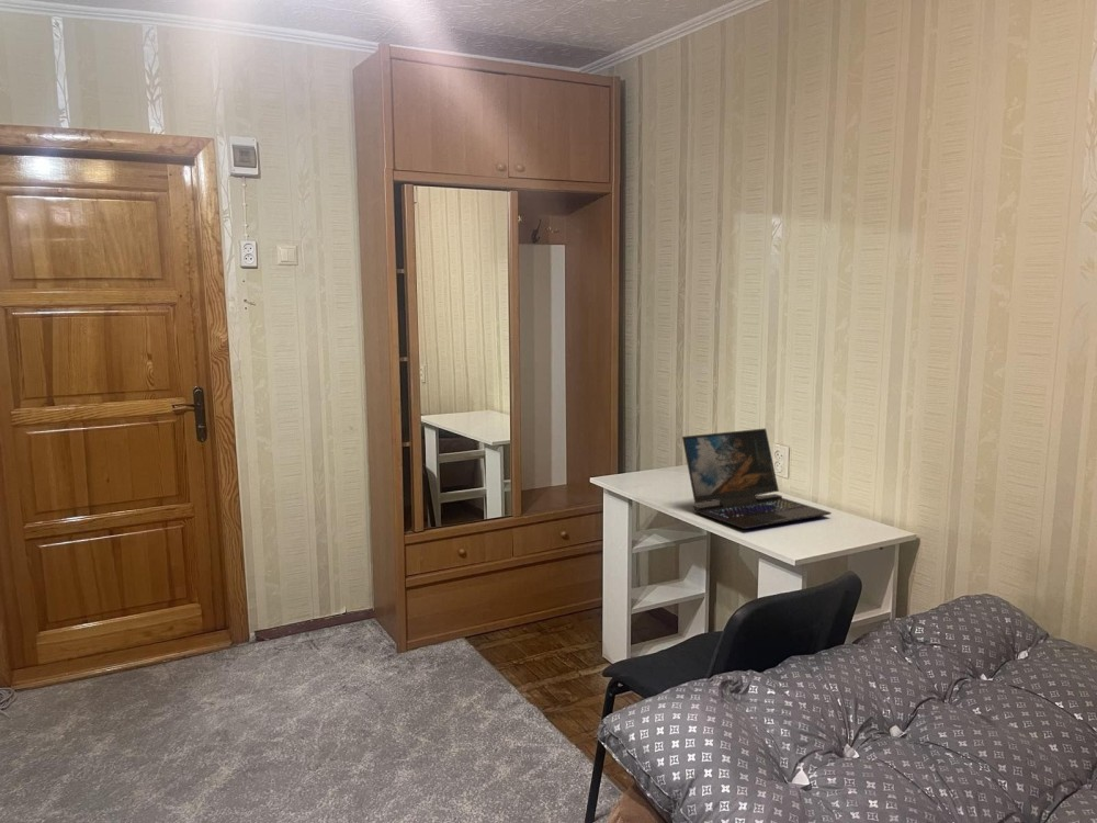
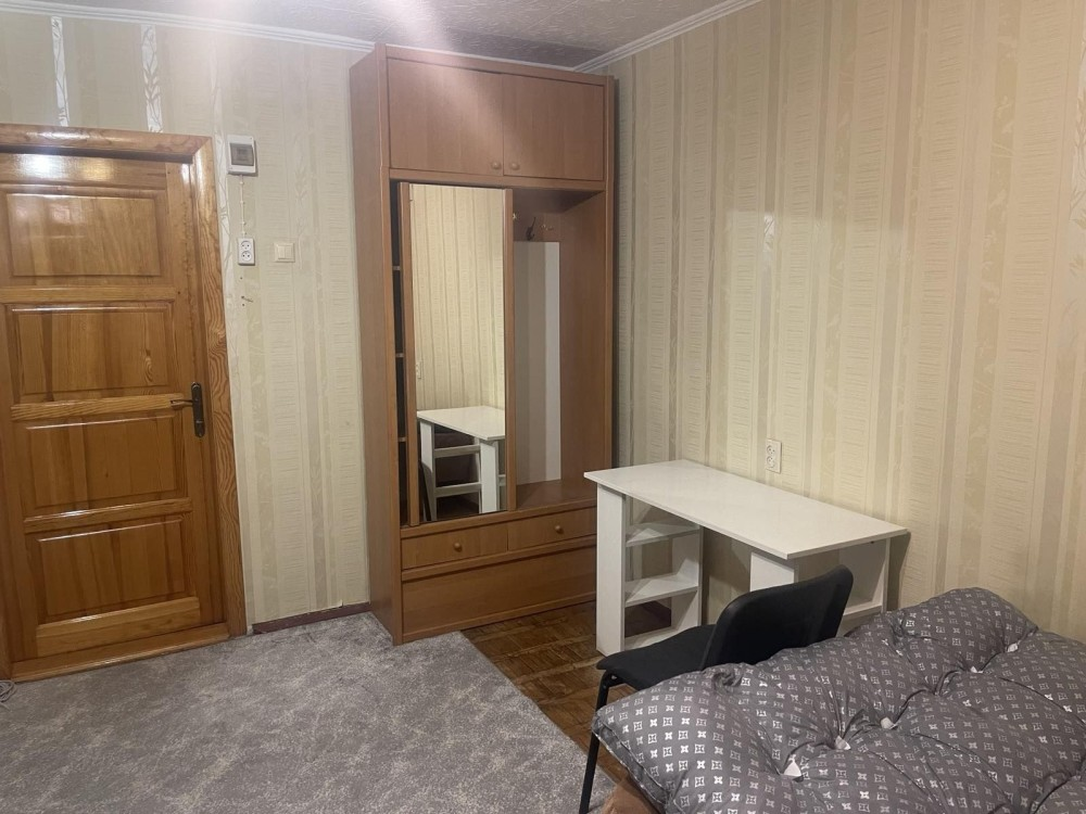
- laptop (755, 476)
